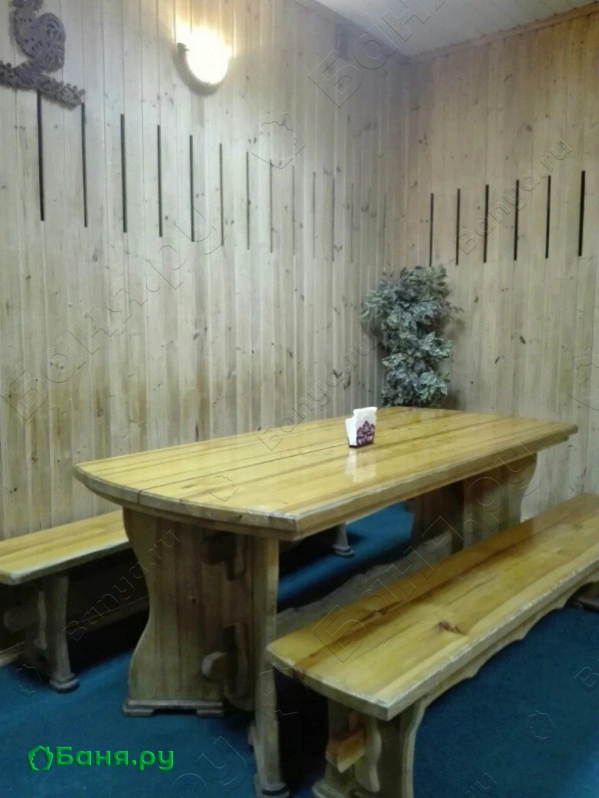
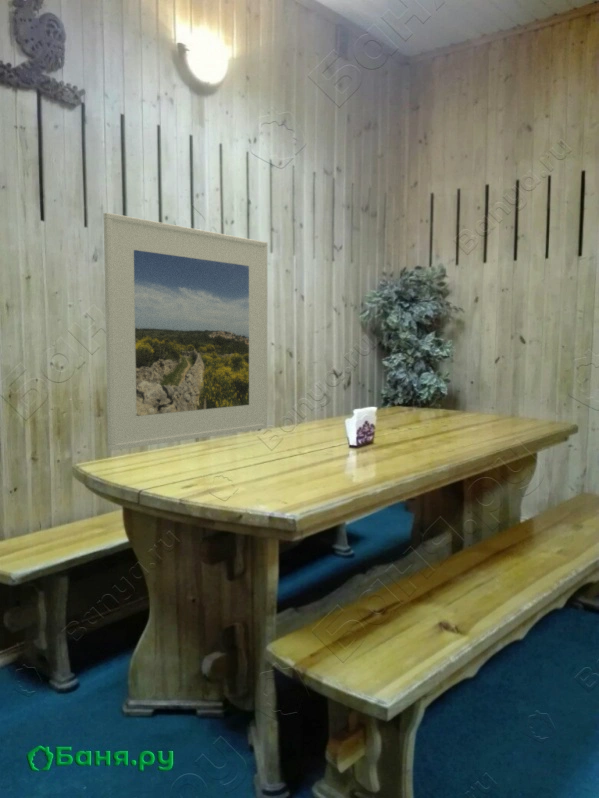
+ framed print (196, 335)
